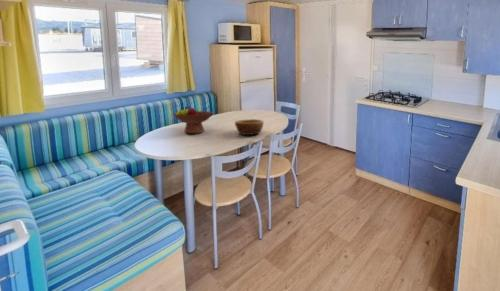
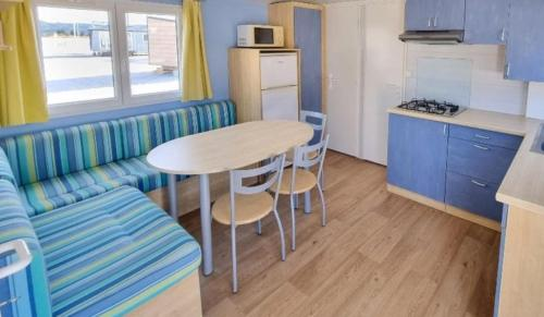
- bowl (249, 127)
- fruit bowl (193, 118)
